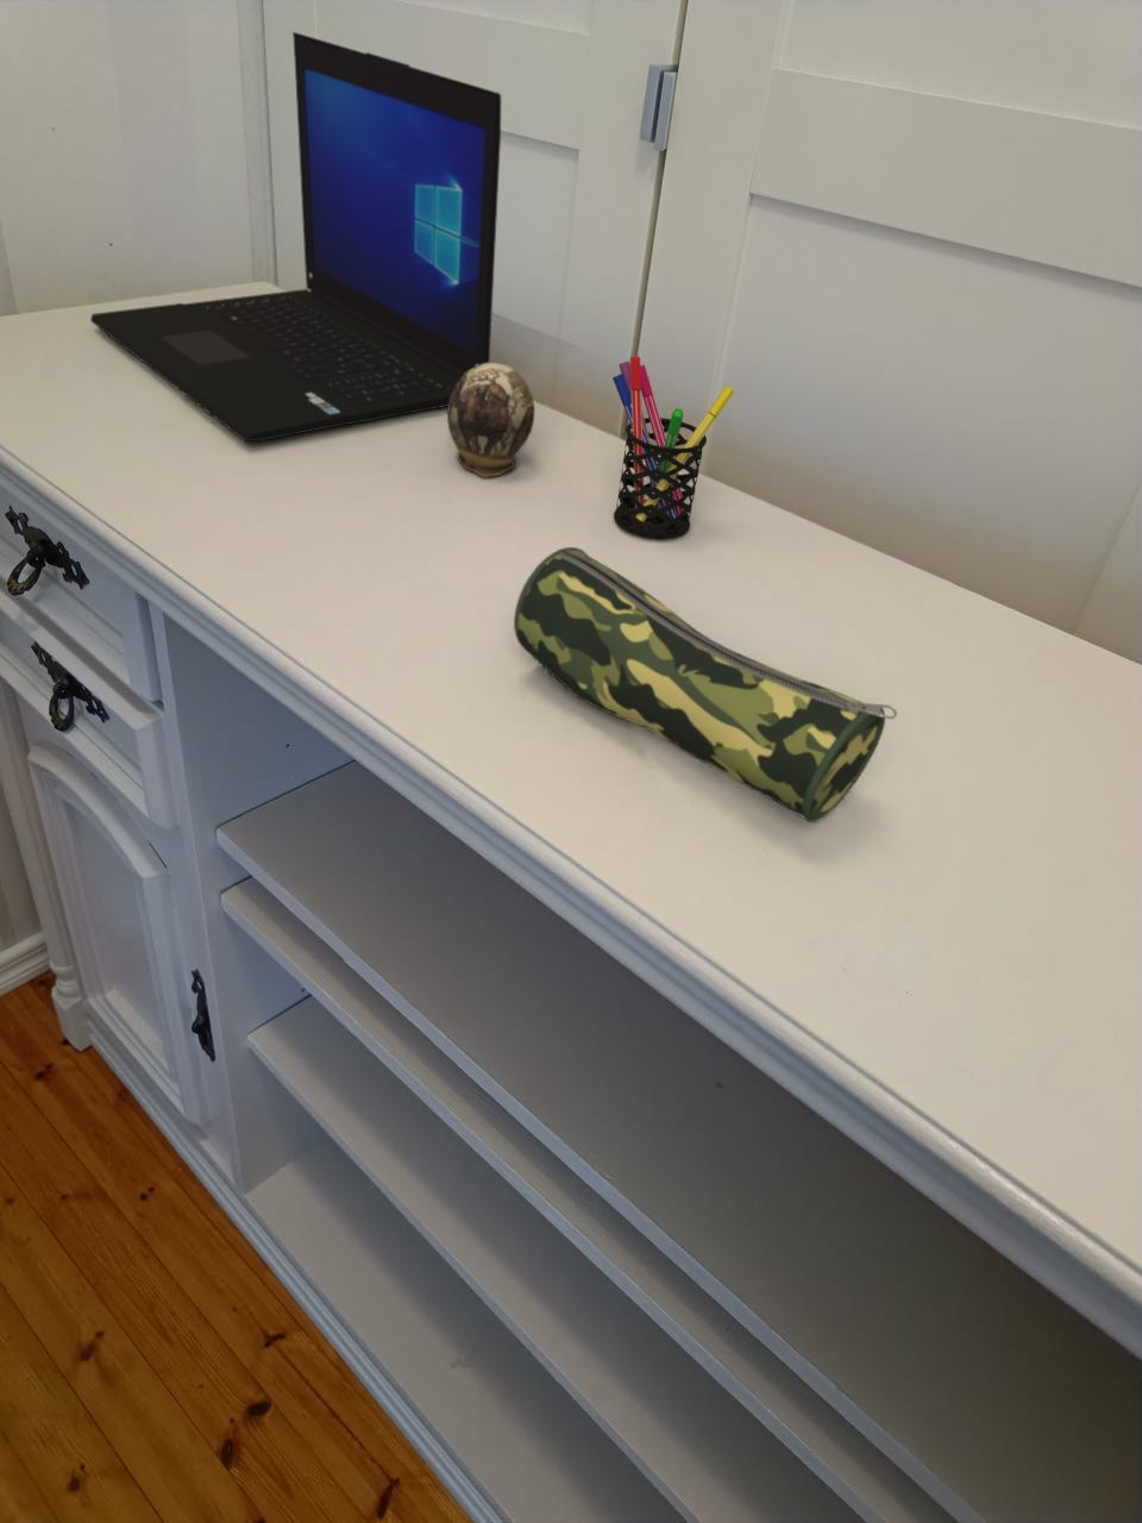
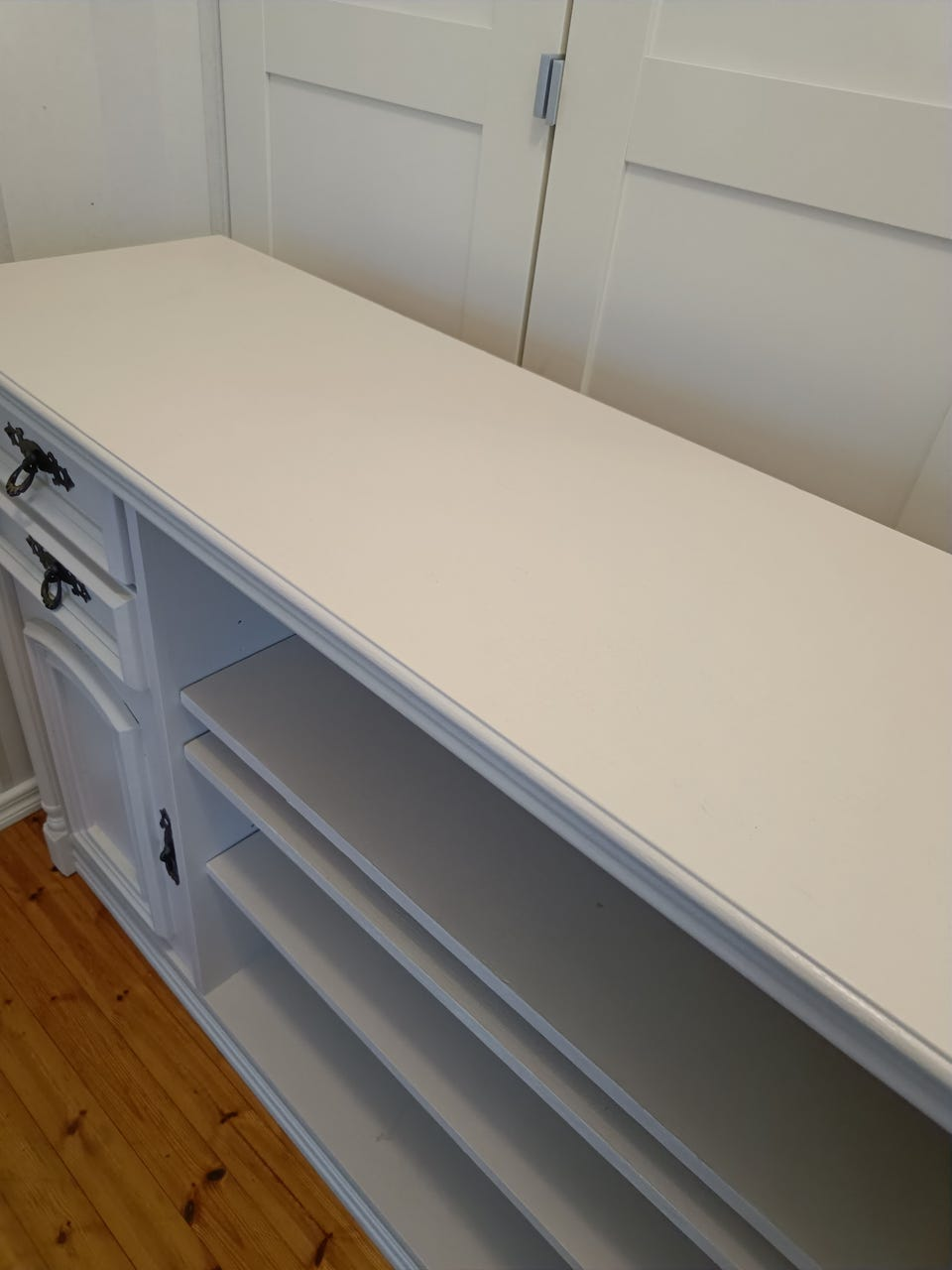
- laptop (302, 218)
- pen holder (660, 449)
- decorative egg (491, 414)
- pencil case (695, 684)
